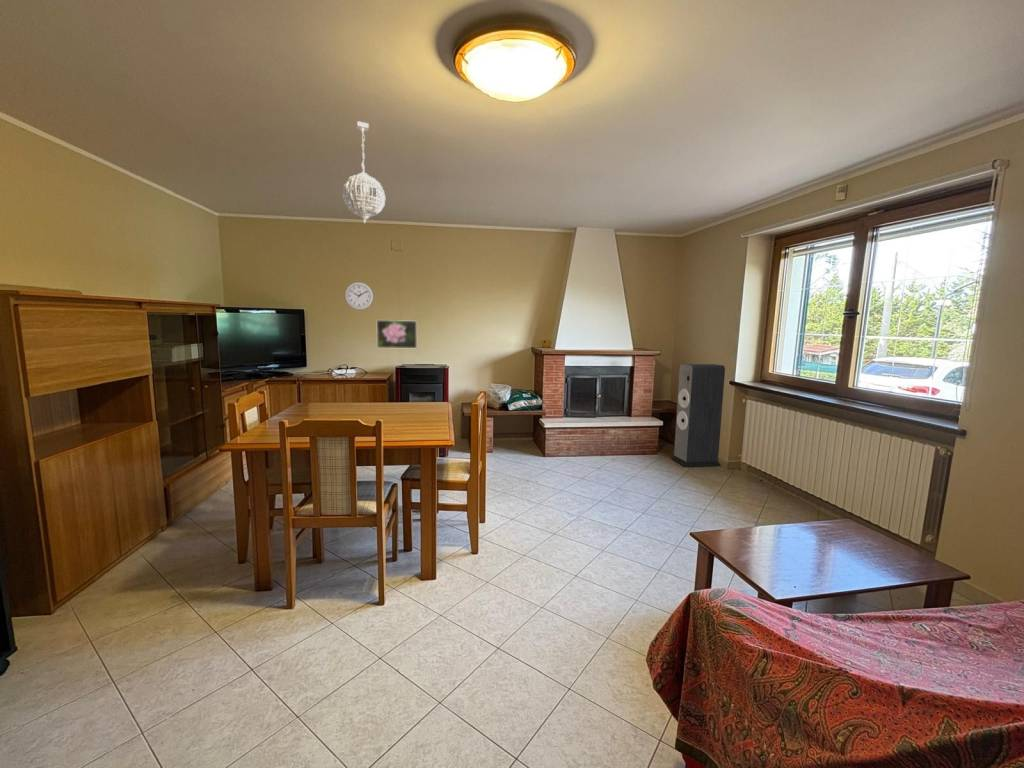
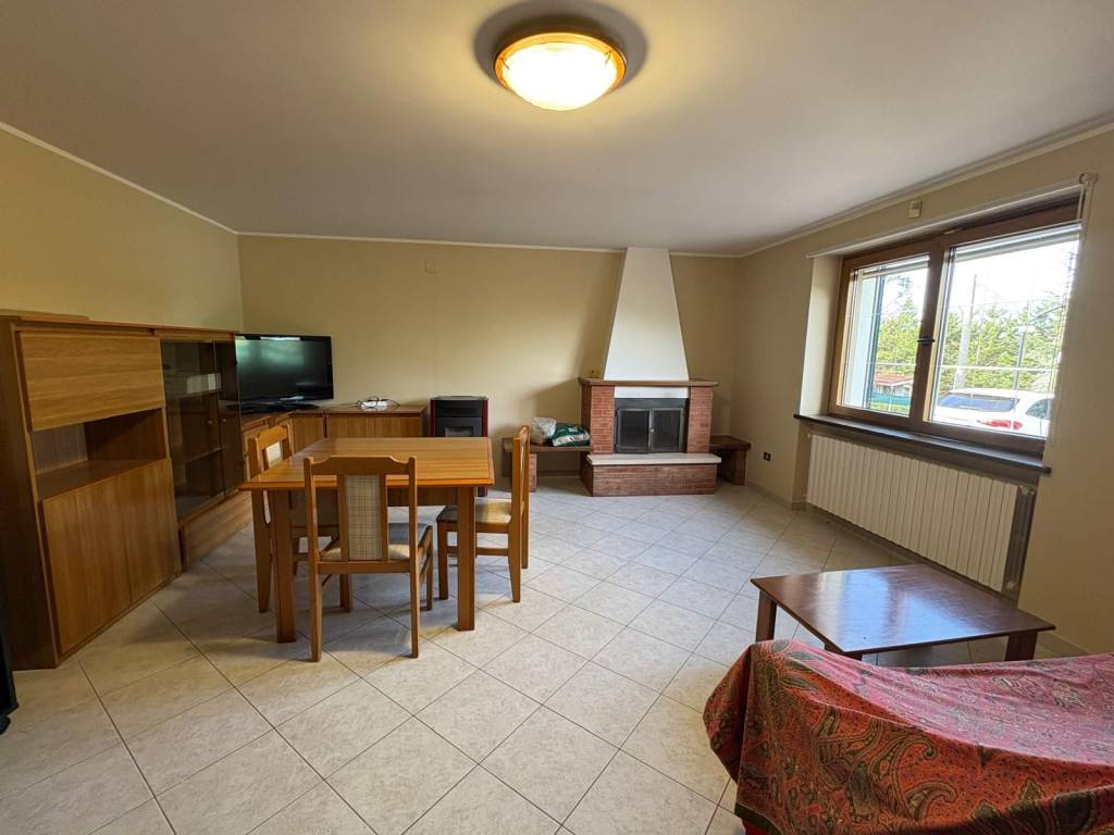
- pendant light (363, 174)
- wall clock (358, 296)
- speaker (698, 414)
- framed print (397, 334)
